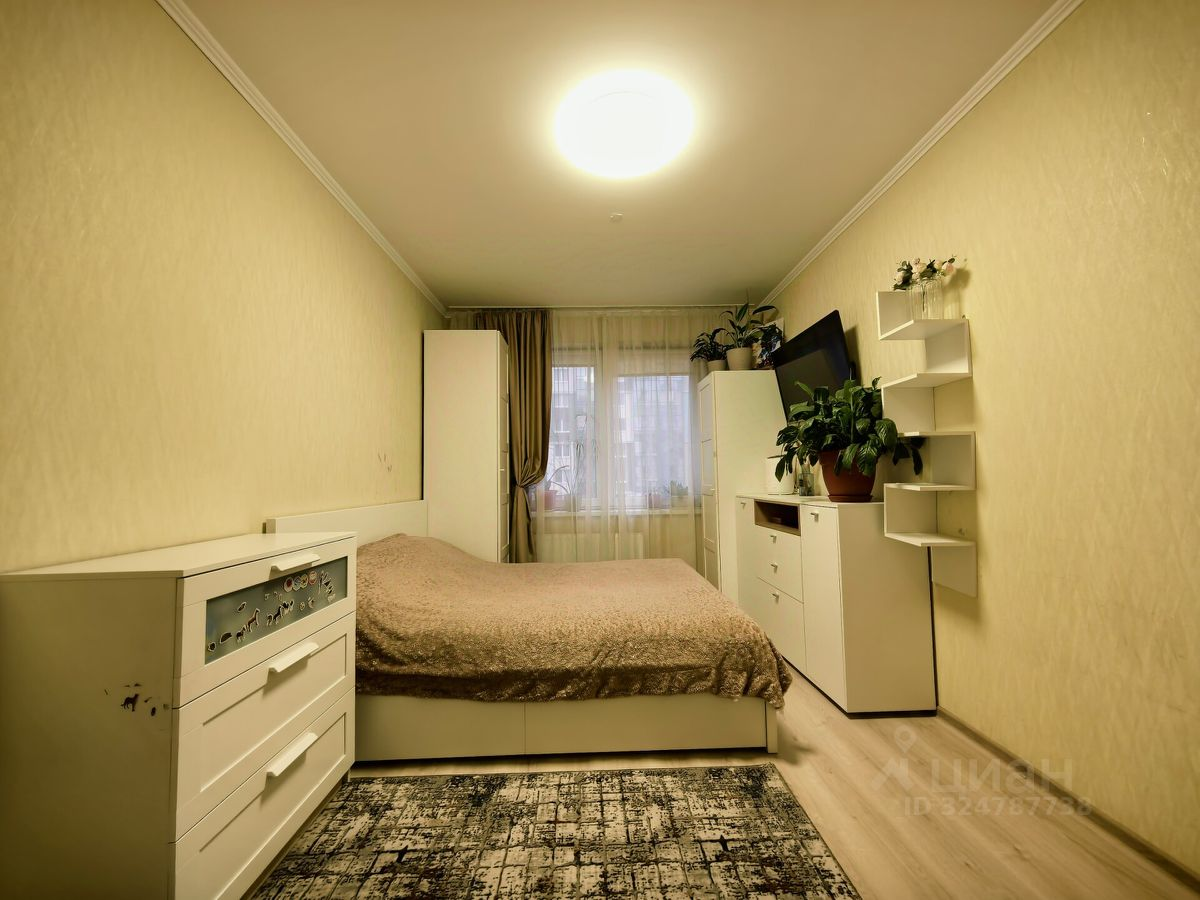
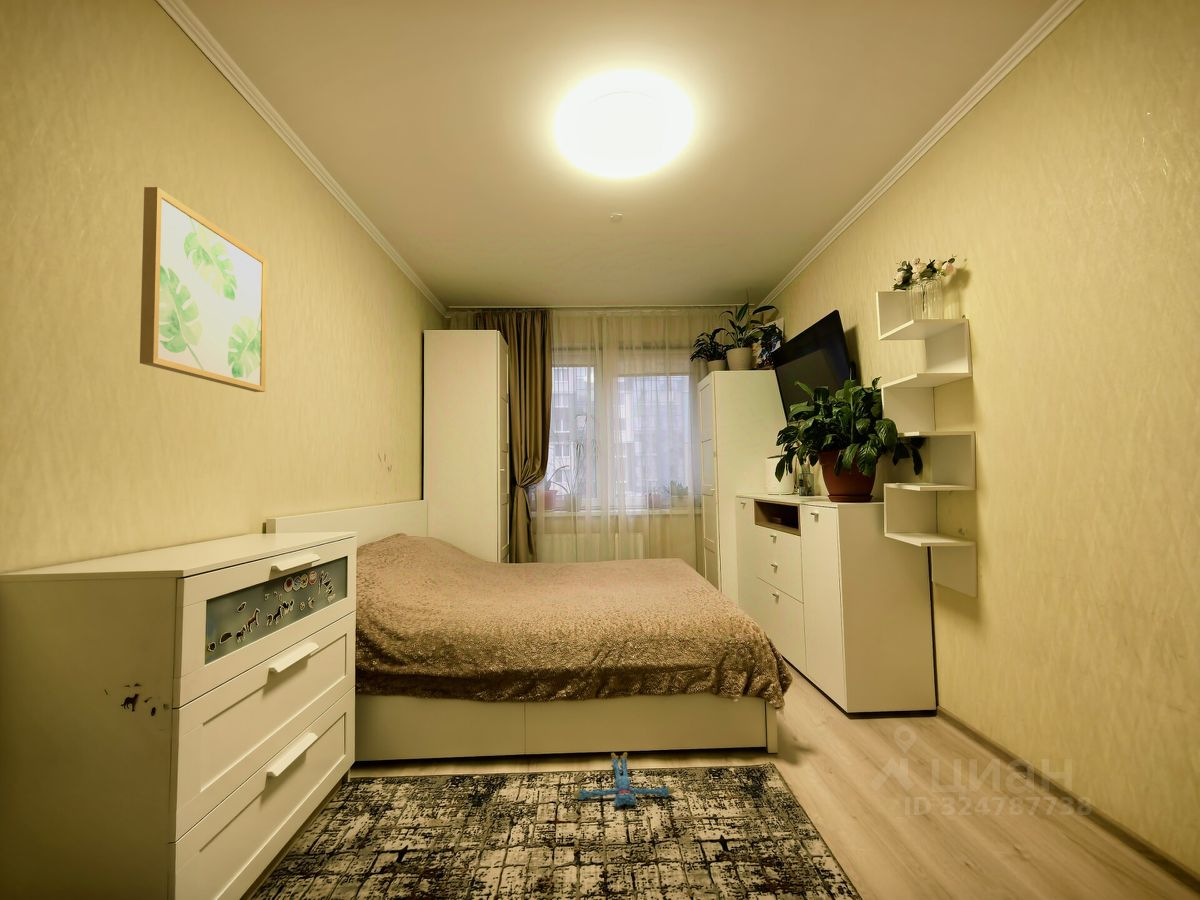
+ plush toy (622, 778)
+ wall art (213, 303)
